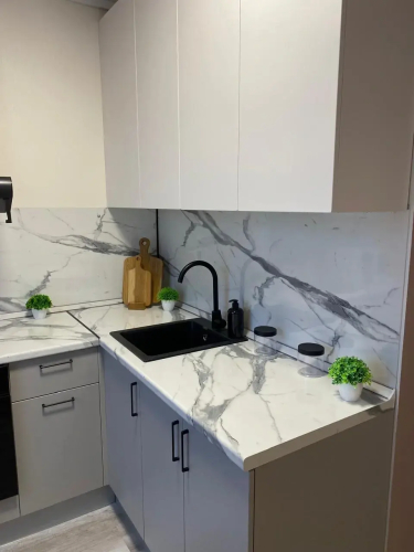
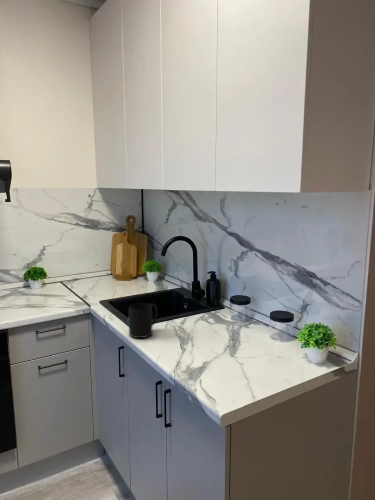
+ mug (144, 318)
